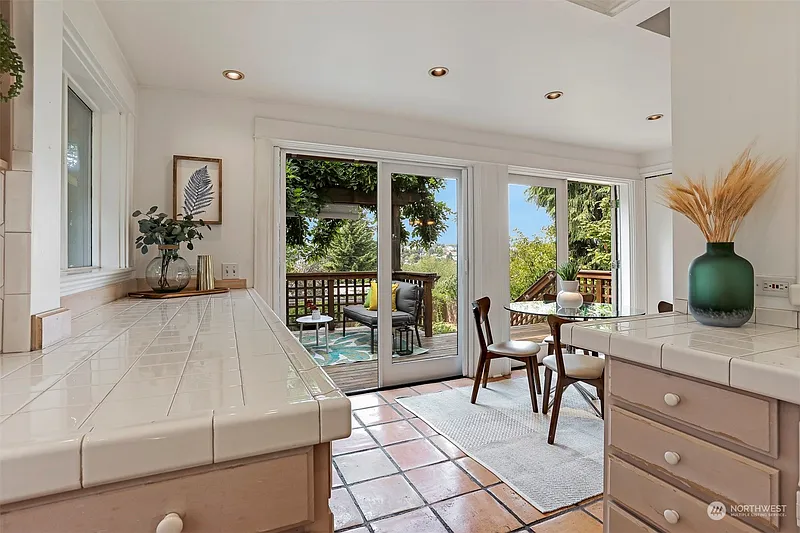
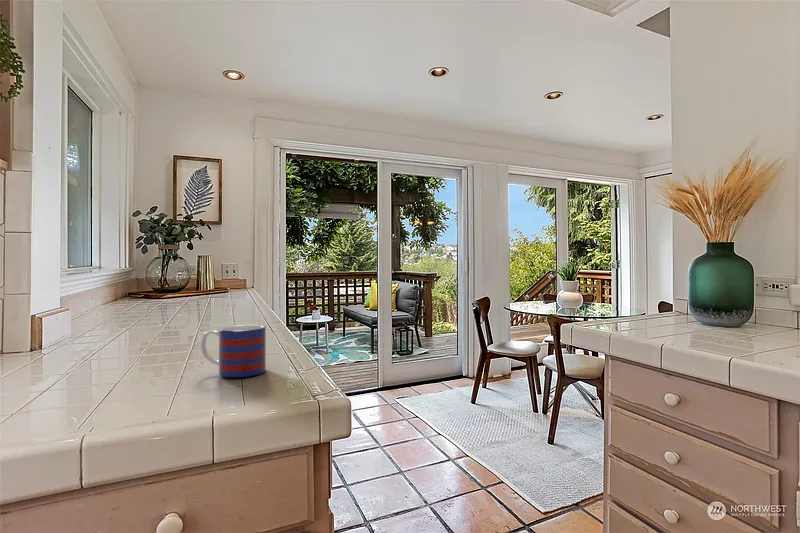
+ mug (232, 349)
